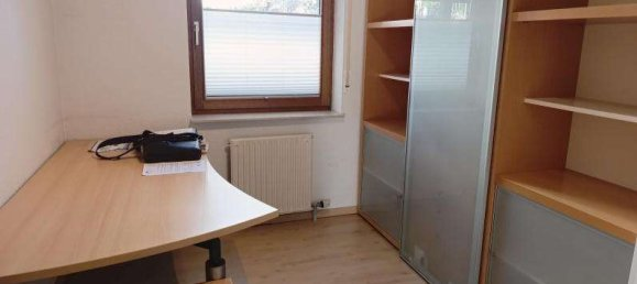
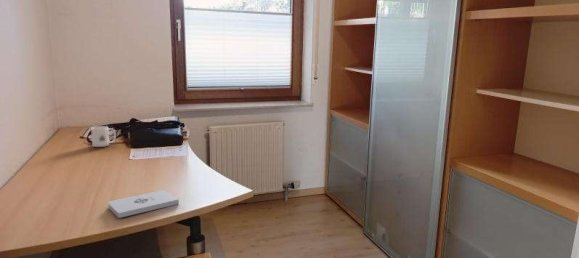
+ notepad (143, 202)
+ mug (103, 136)
